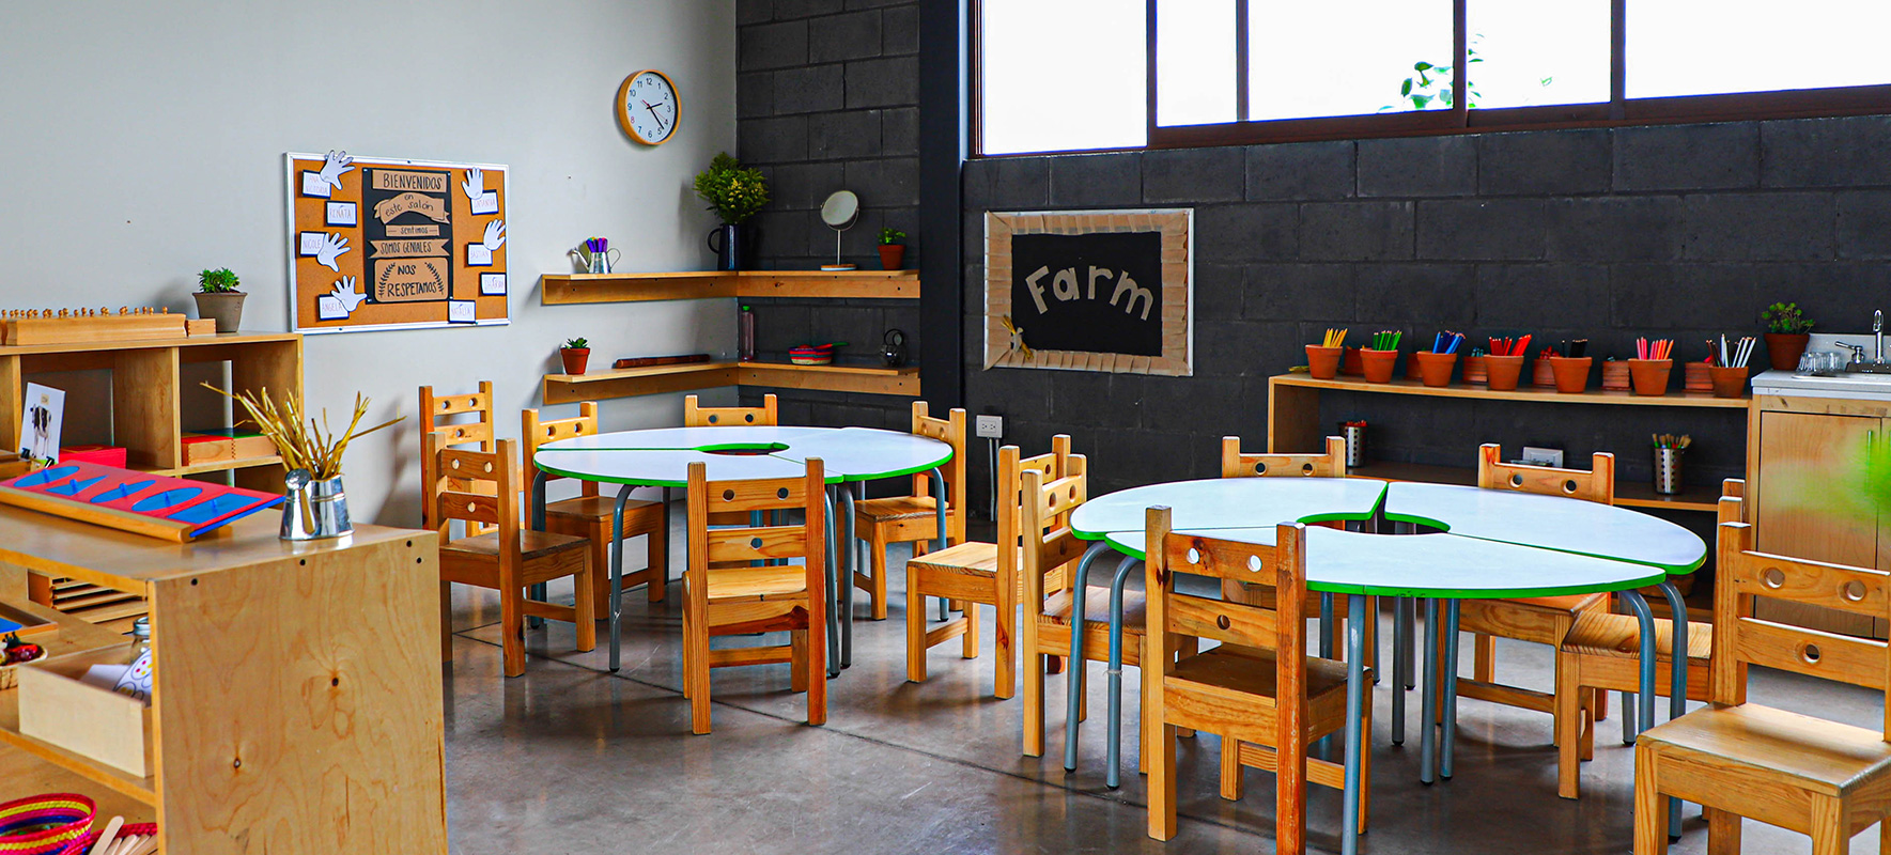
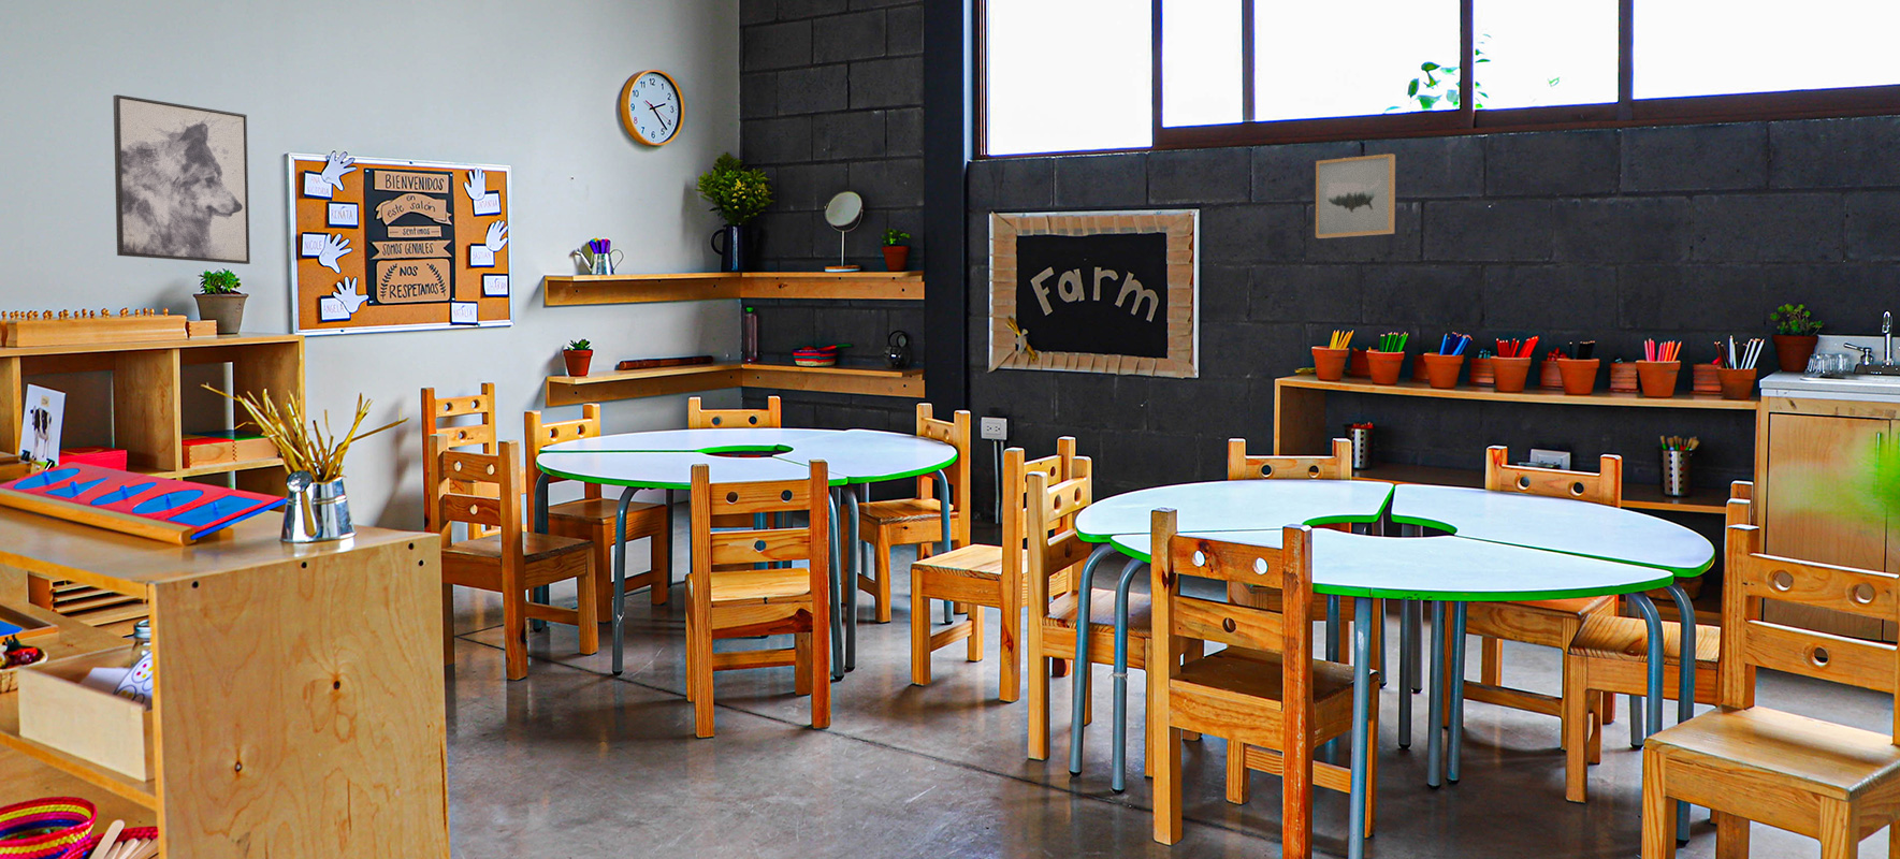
+ wall art (184, 183)
+ wall art (1355, 196)
